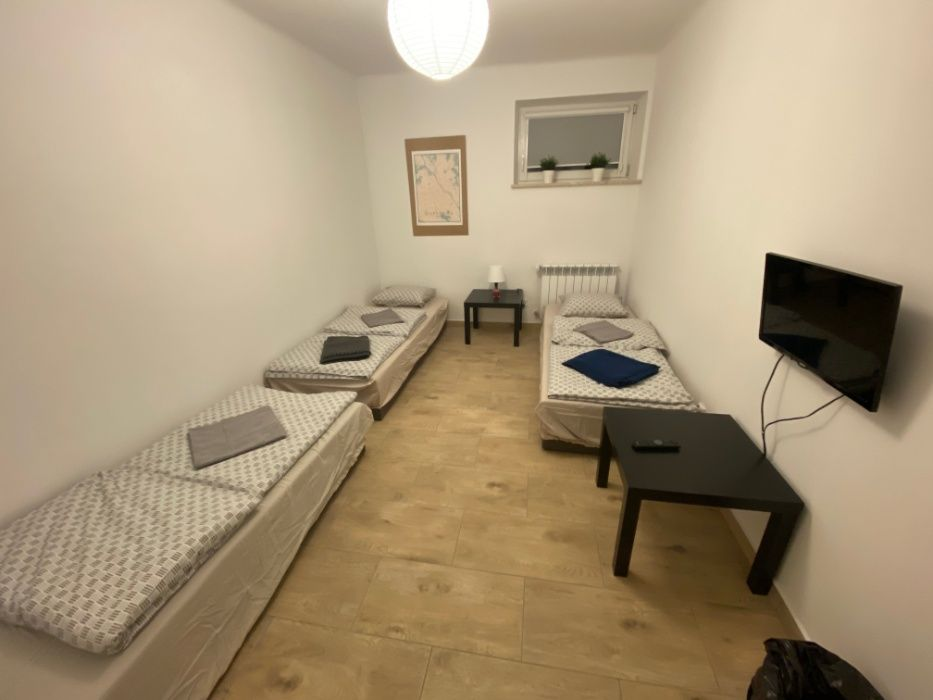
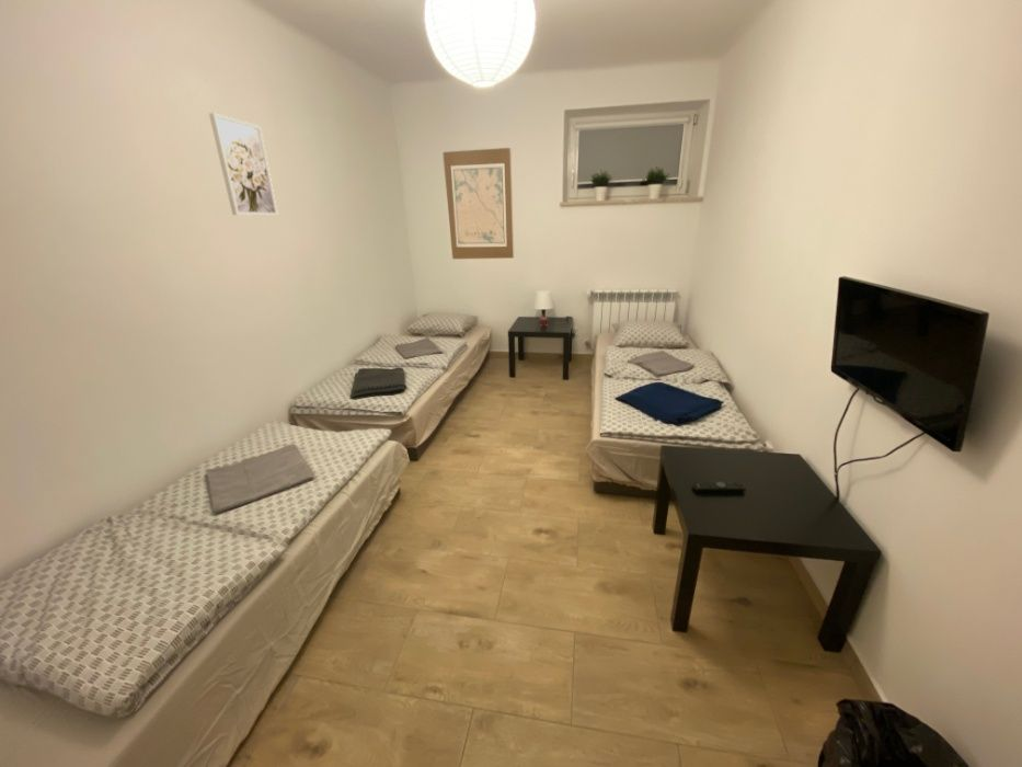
+ wall art (246, 169)
